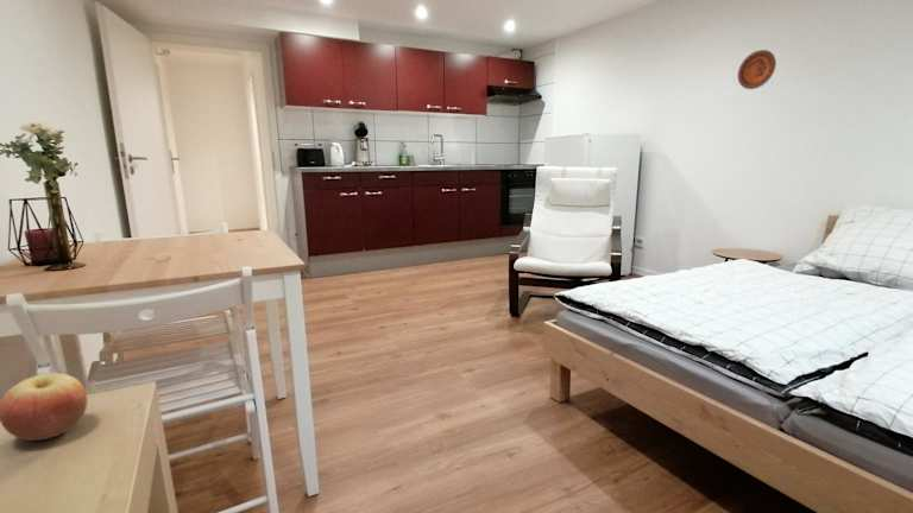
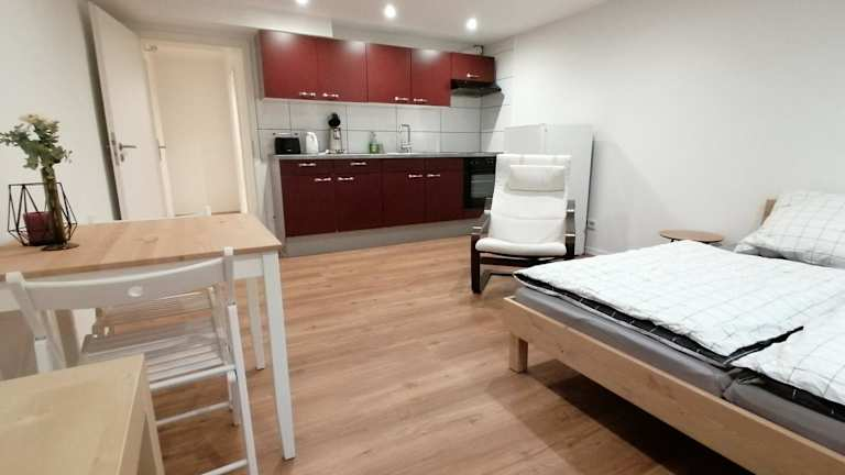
- apple (45, 405)
- decorative plate (756, 69)
